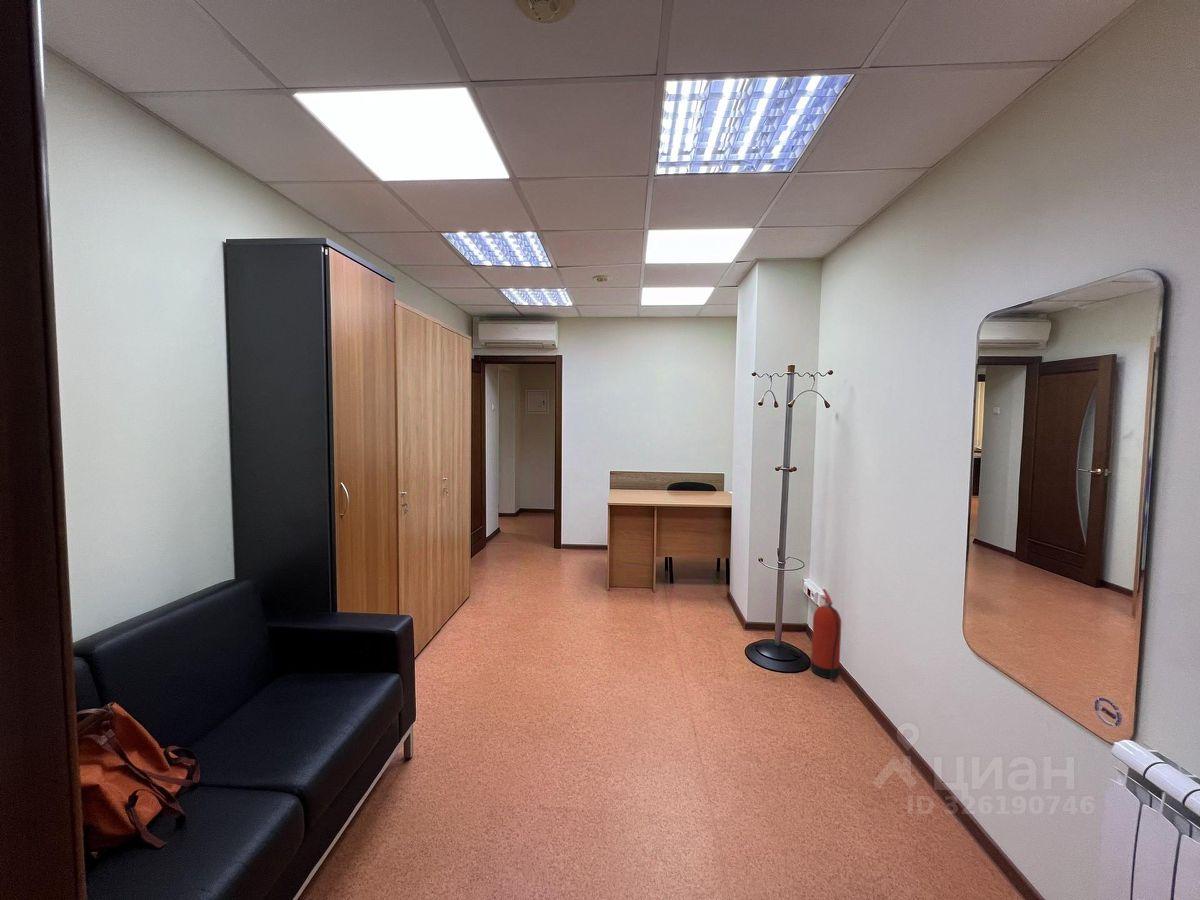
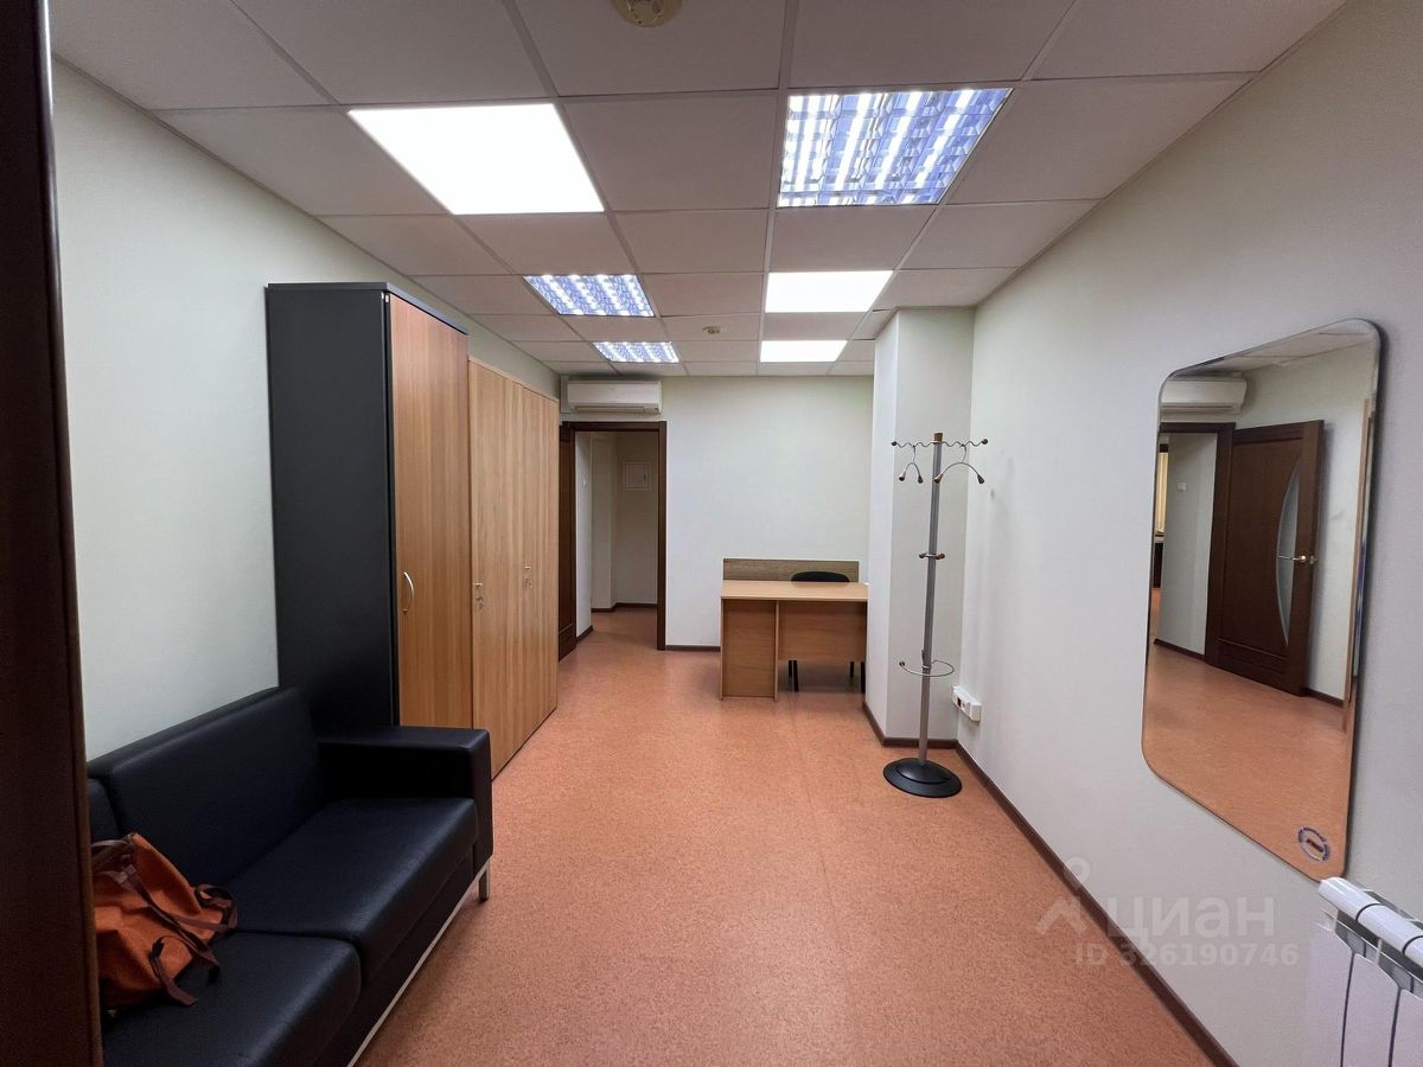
- fire extinguisher (828, 634)
